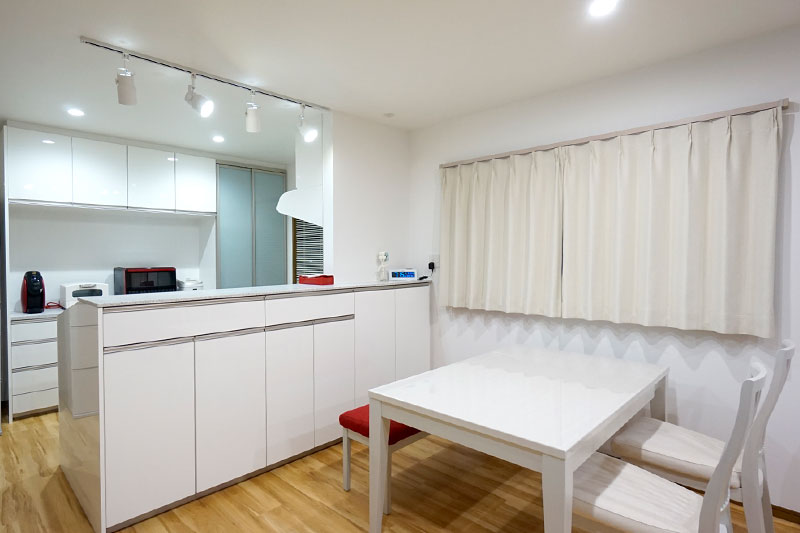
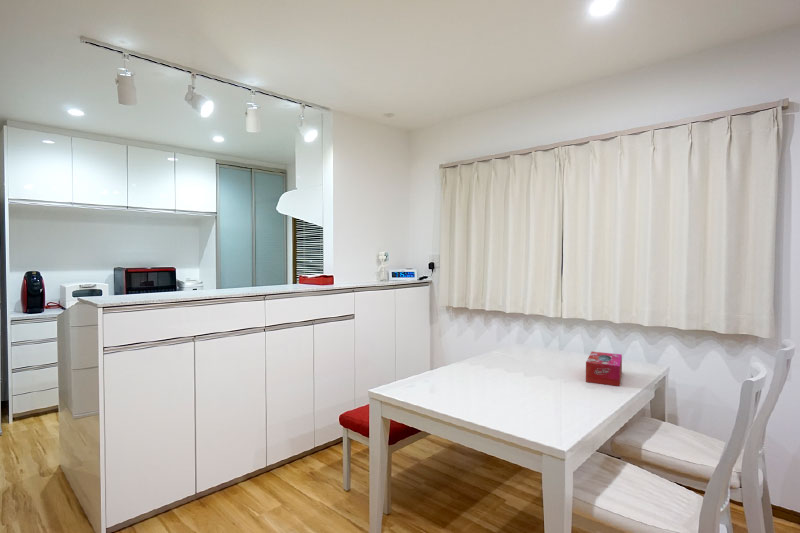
+ tissue box (604, 367)
